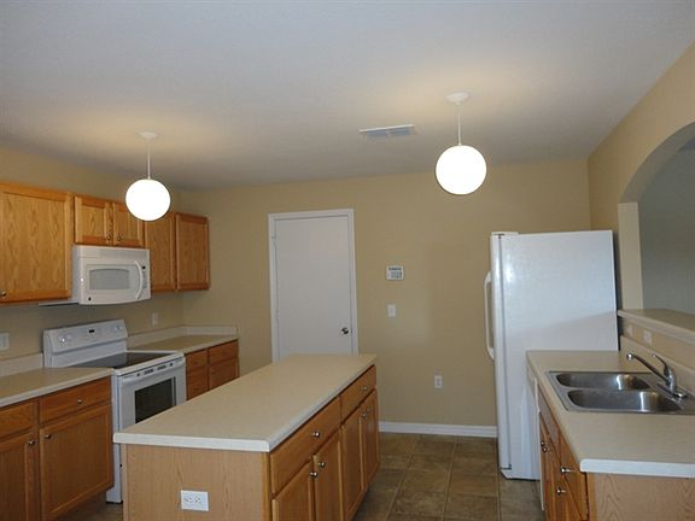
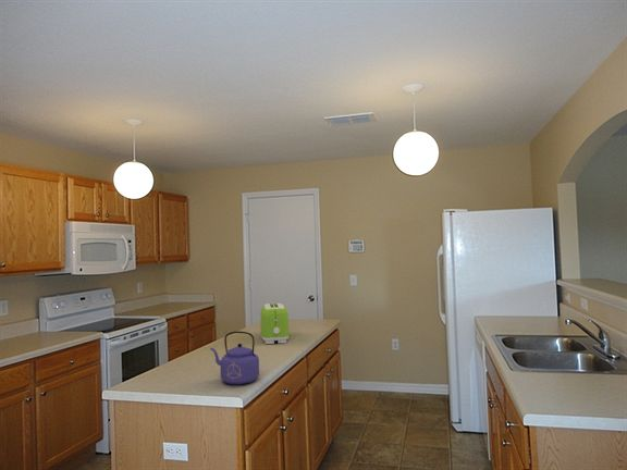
+ toaster (274, 322)
+ kettle (233, 355)
